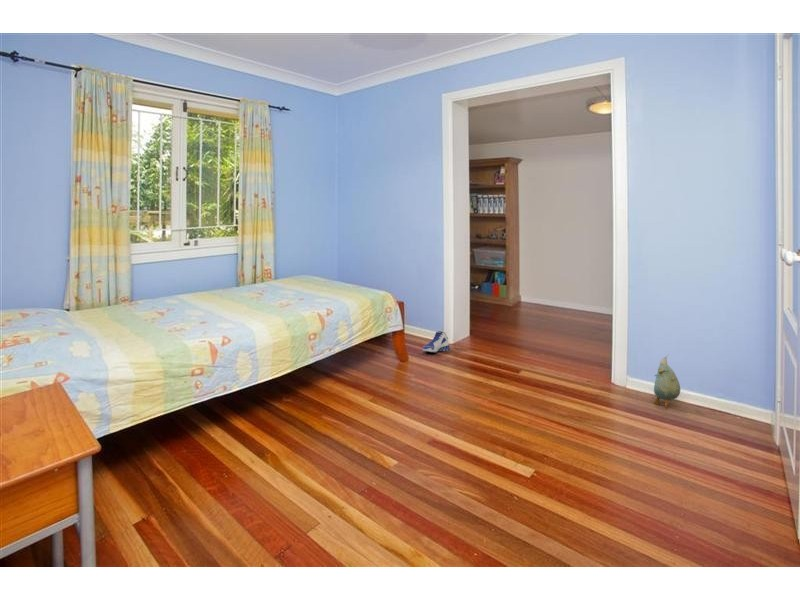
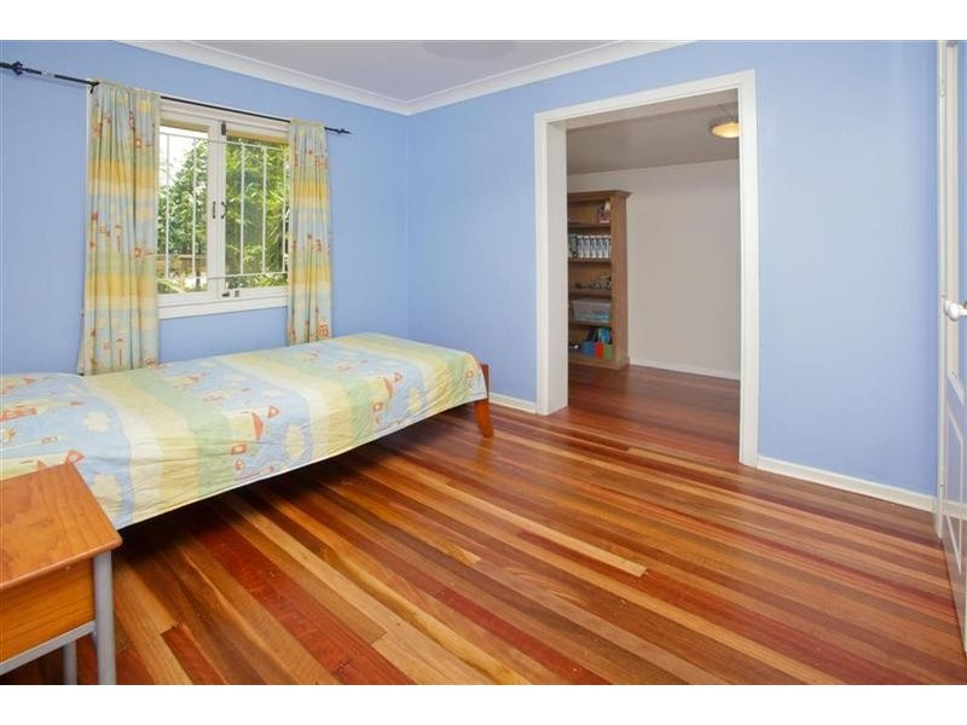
- sneaker (436, 341)
- plush toy (666, 380)
